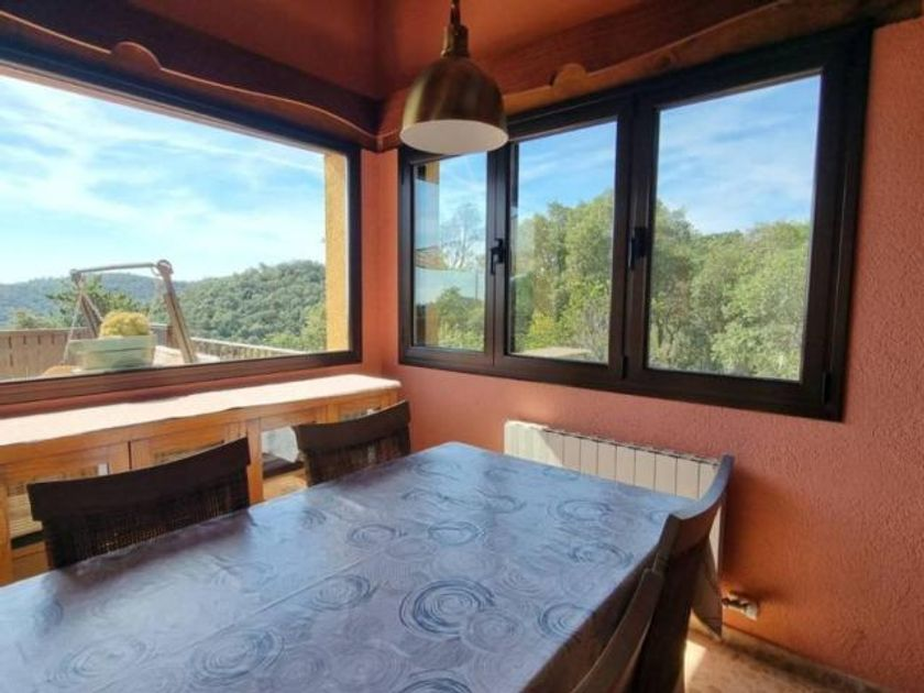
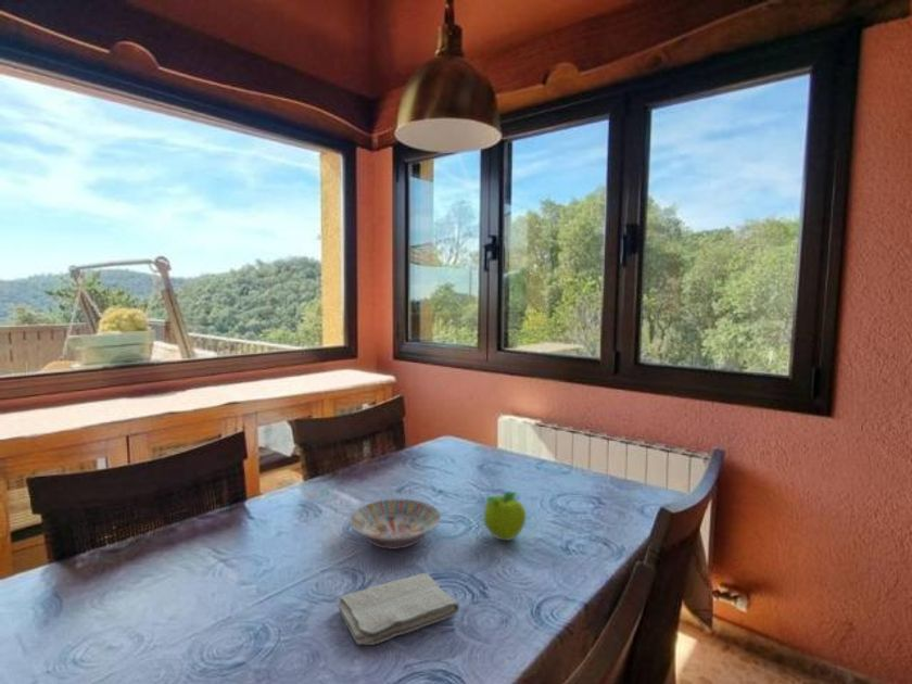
+ fruit (504, 516)
+ bowl (395, 527)
+ washcloth (396, 605)
